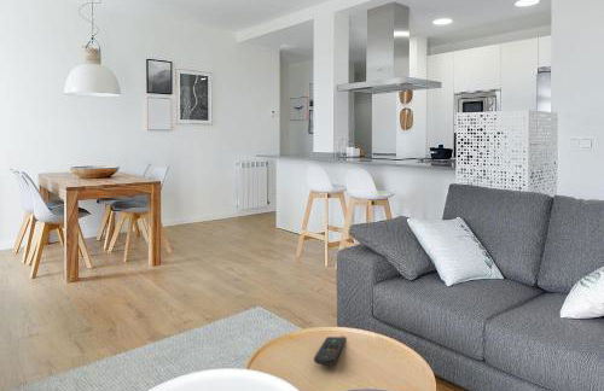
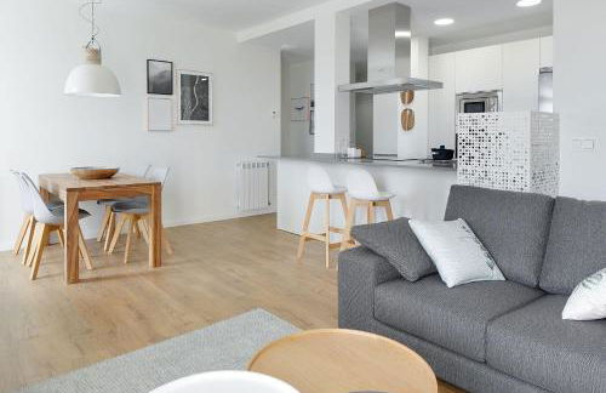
- remote control (331, 348)
